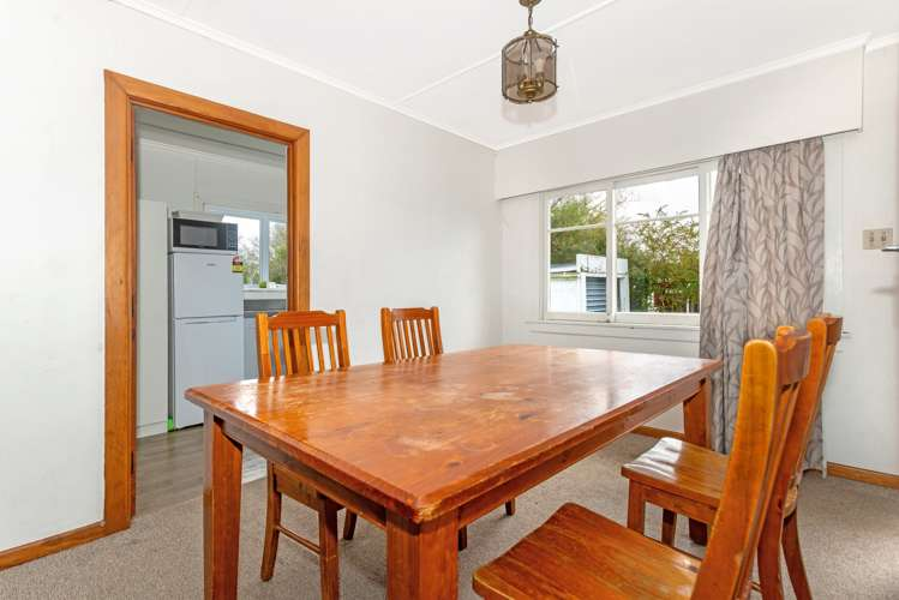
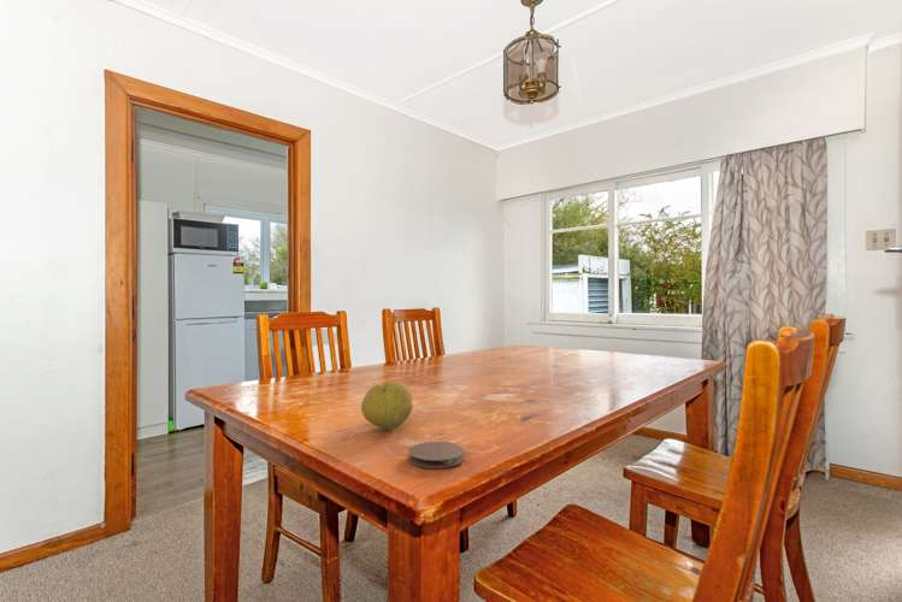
+ fruit (388, 405)
+ coaster (436, 454)
